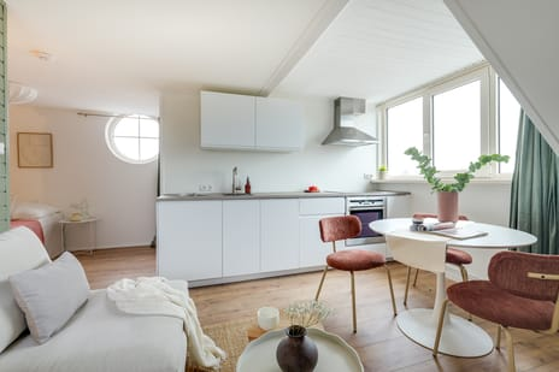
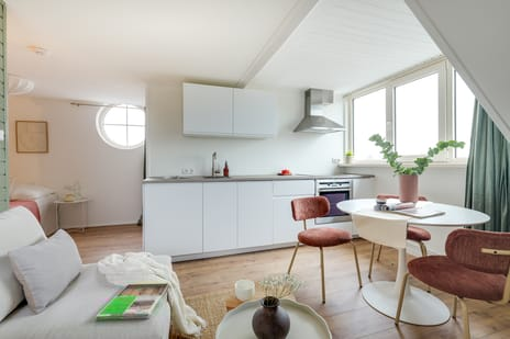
+ magazine (137, 298)
